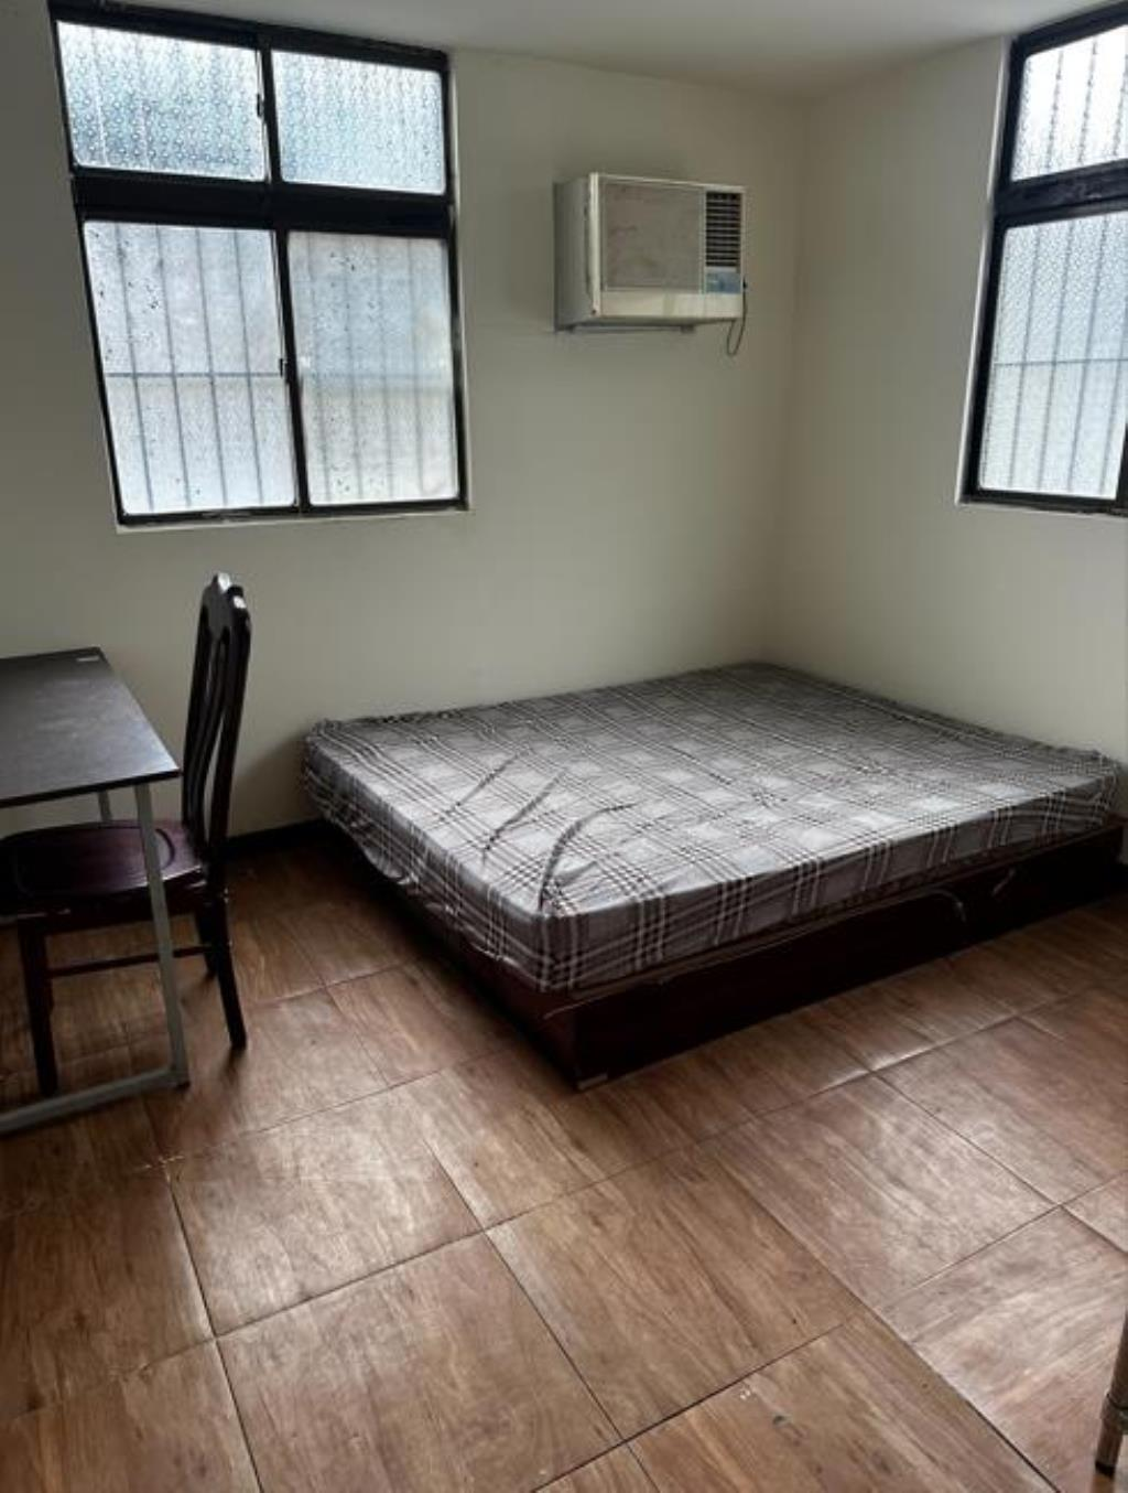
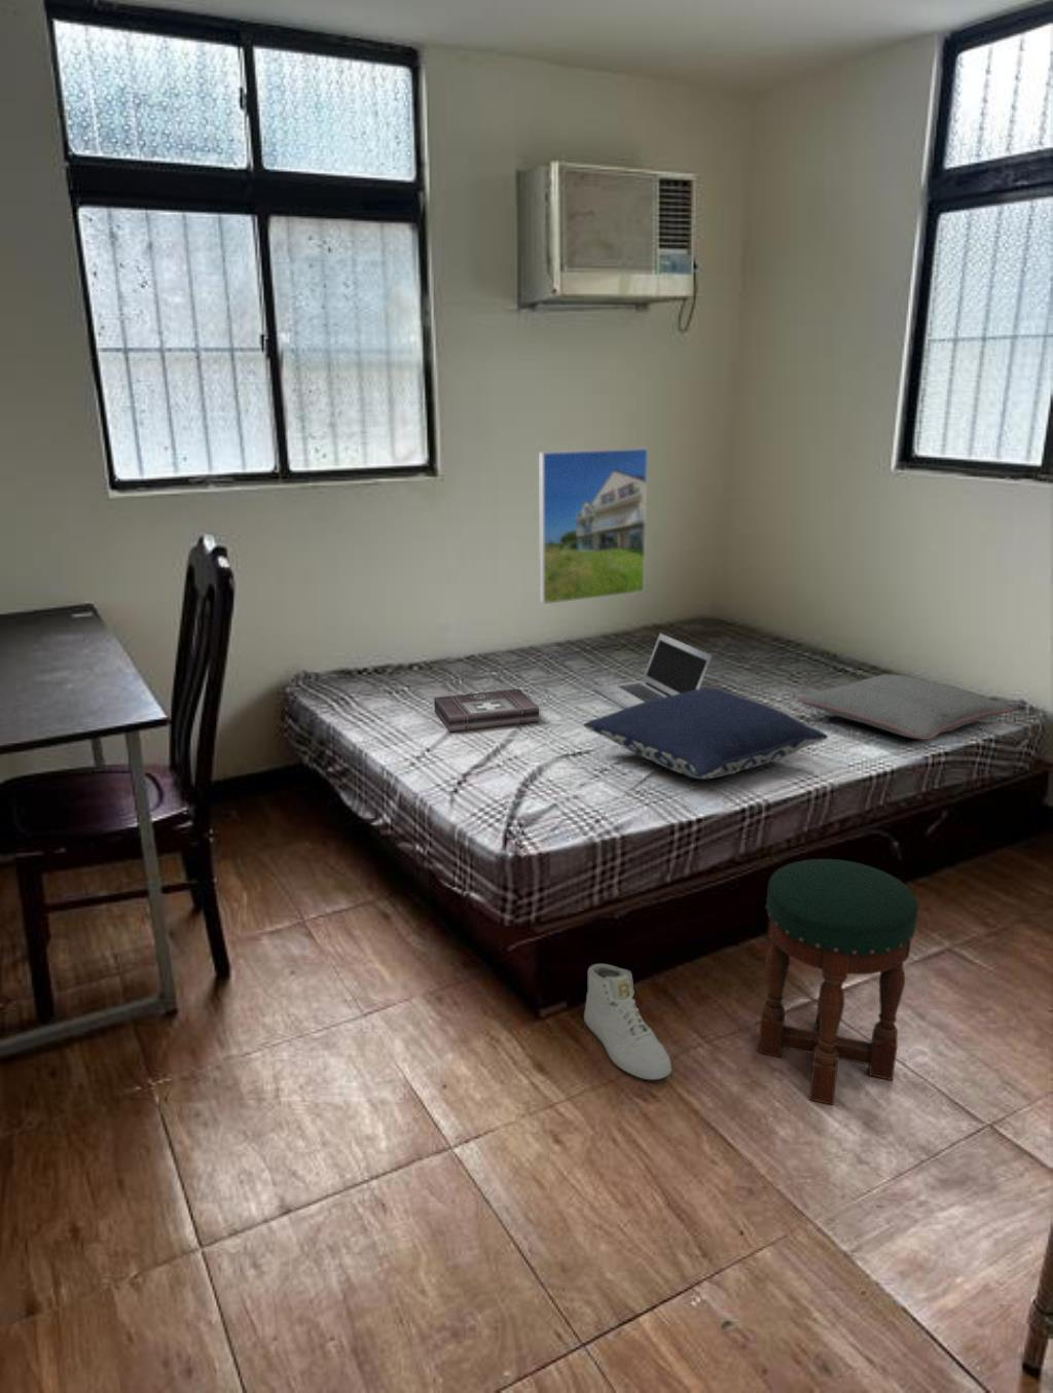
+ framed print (593, 524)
+ pillow (702, 730)
+ pillow (903, 704)
+ stool (833, 971)
+ laptop (650, 674)
+ first aid kit (486, 709)
+ sneaker (623, 1015)
